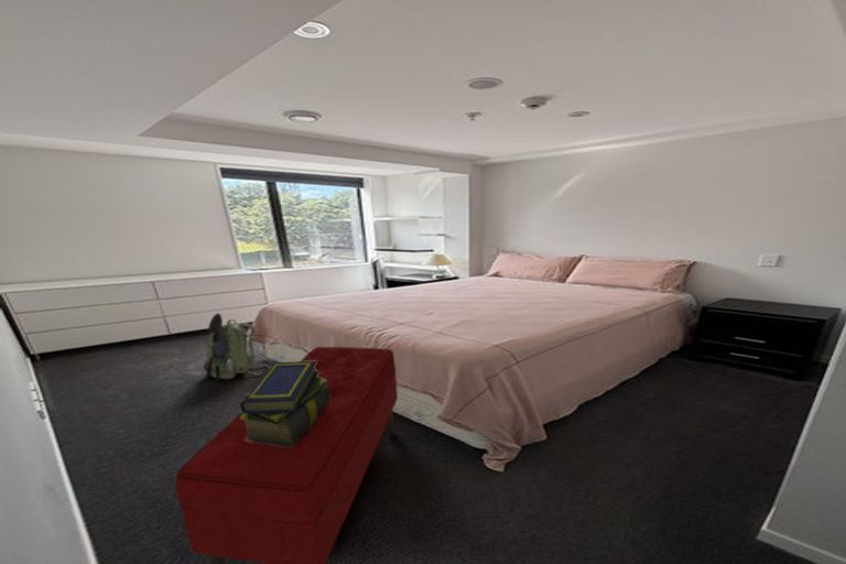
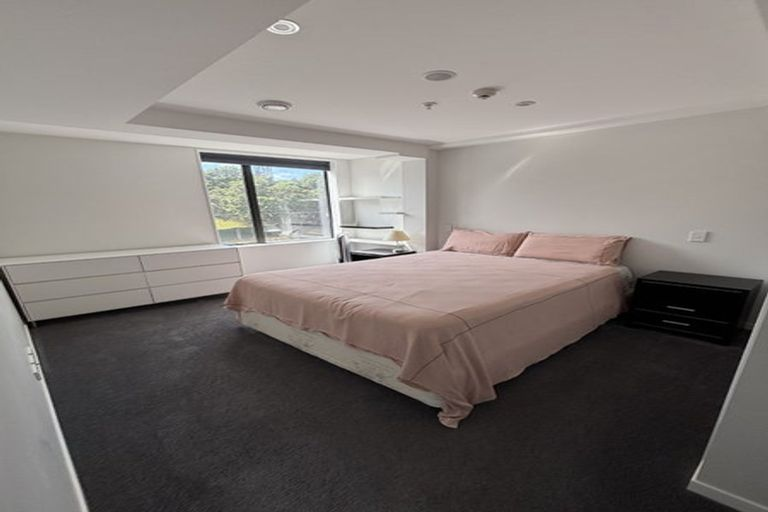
- bench (319, 440)
- stack of books (286, 399)
- backpack (231, 343)
